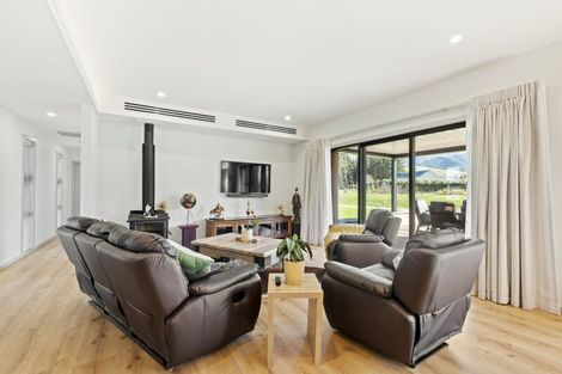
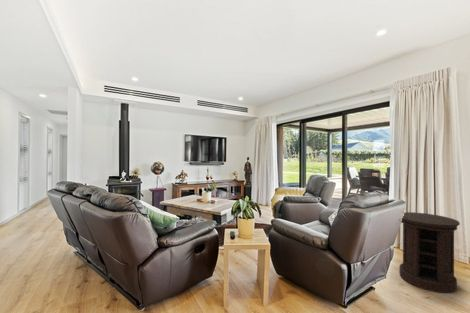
+ side table (426, 249)
